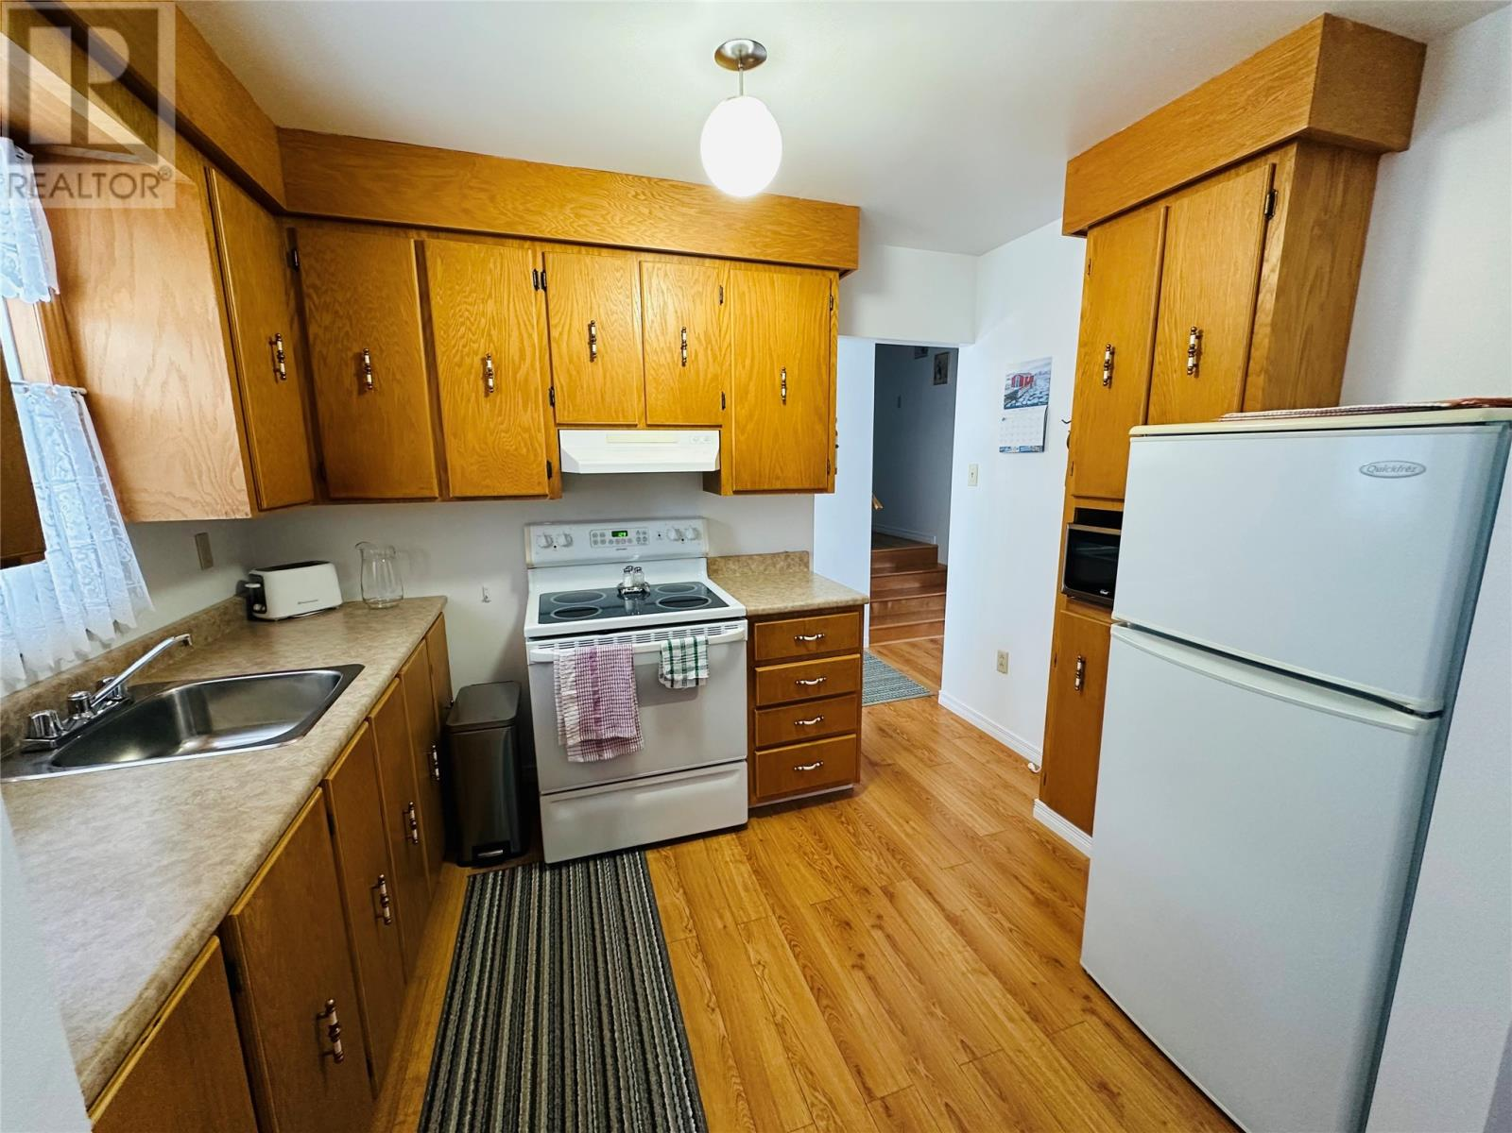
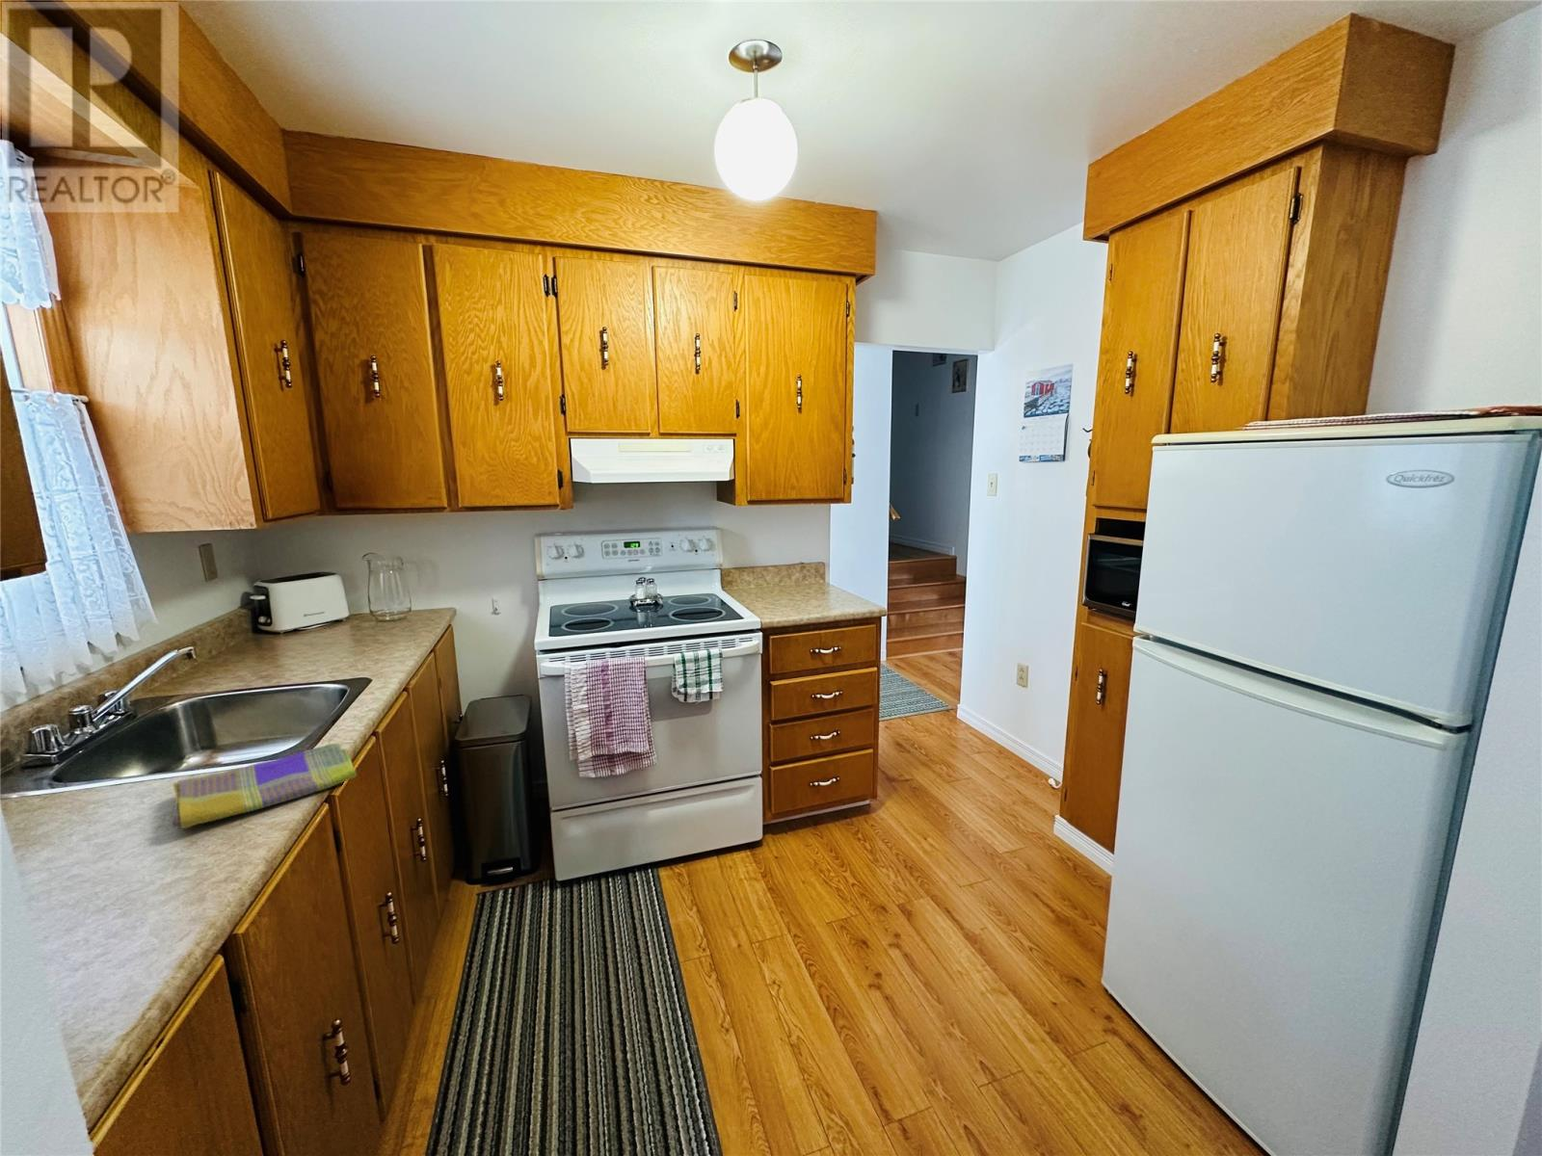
+ dish towel (267, 781)
